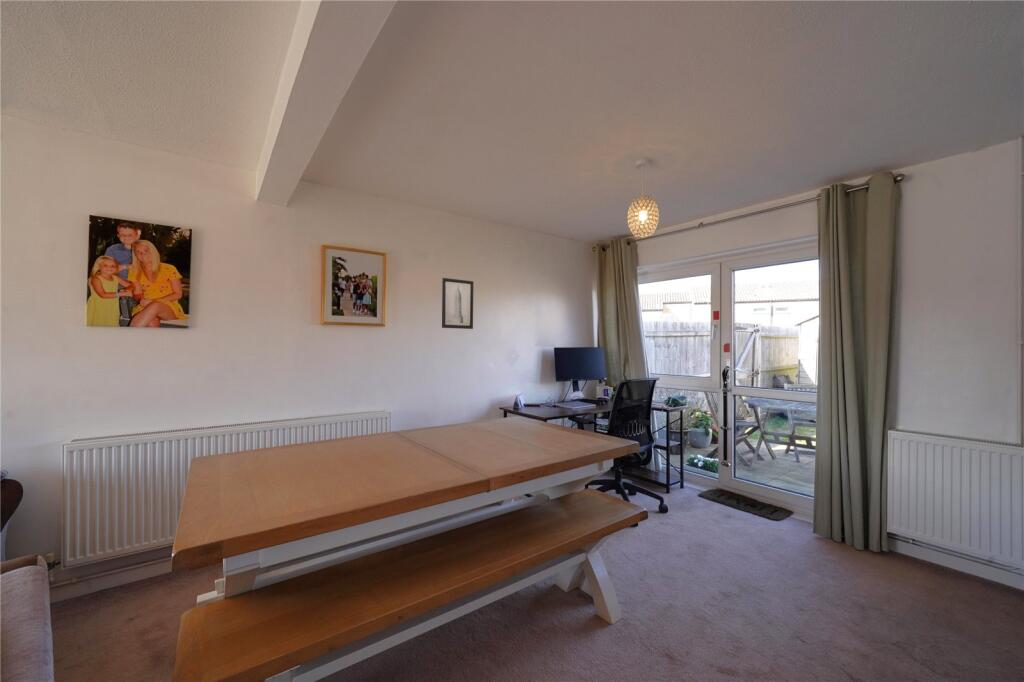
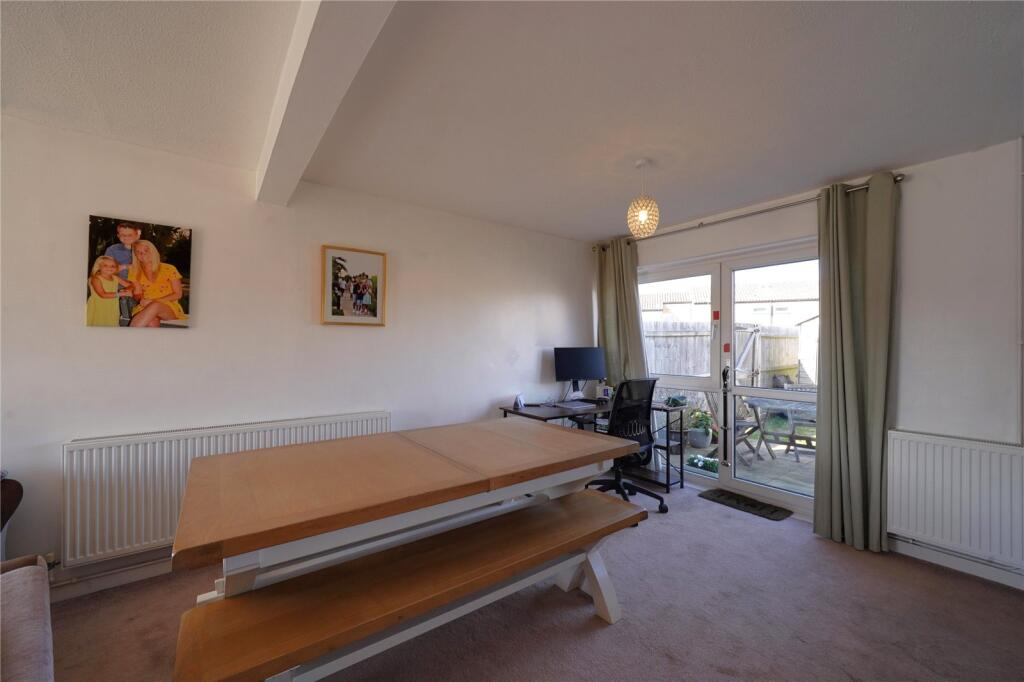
- wall art (458, 304)
